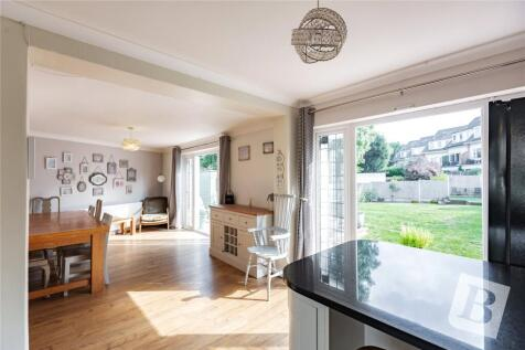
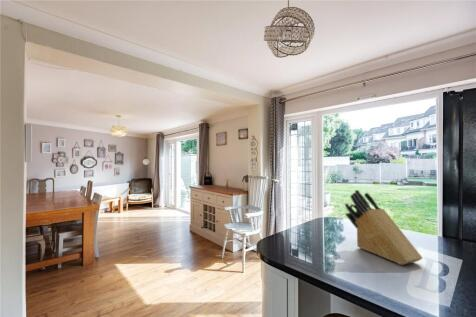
+ knife block (378, 221)
